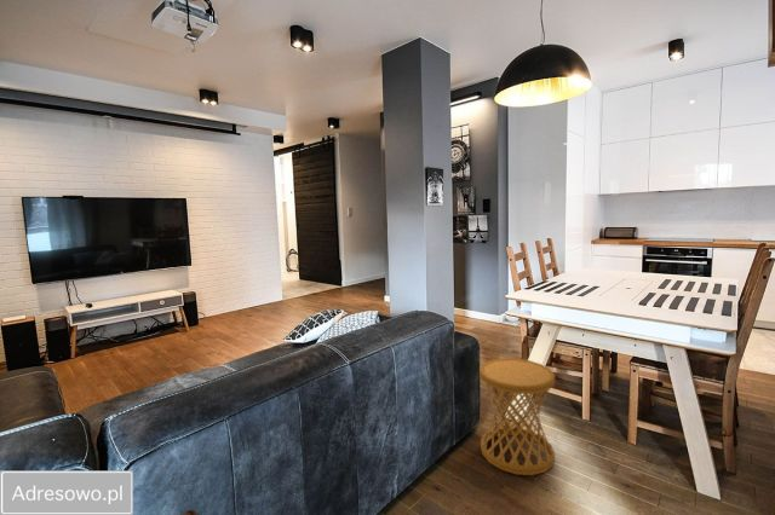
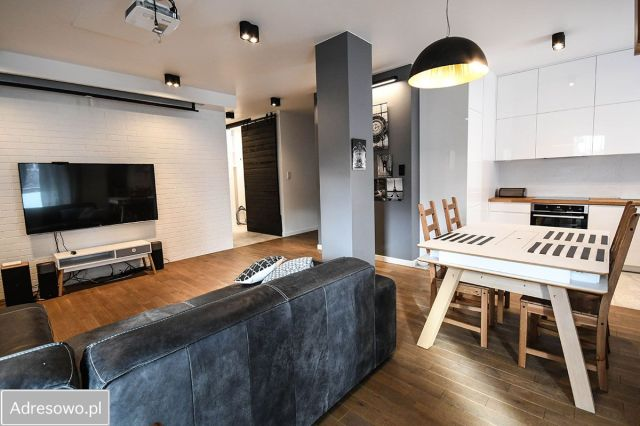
- side table (516, 411)
